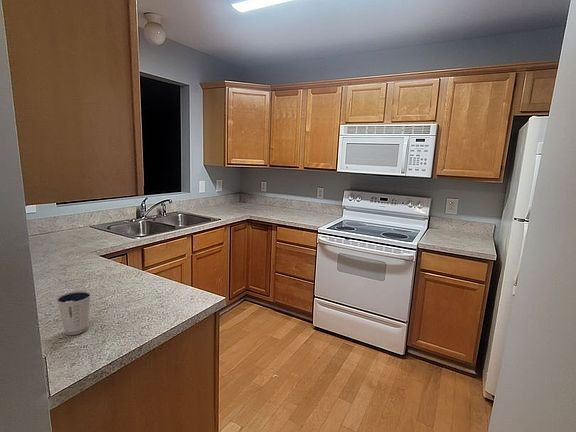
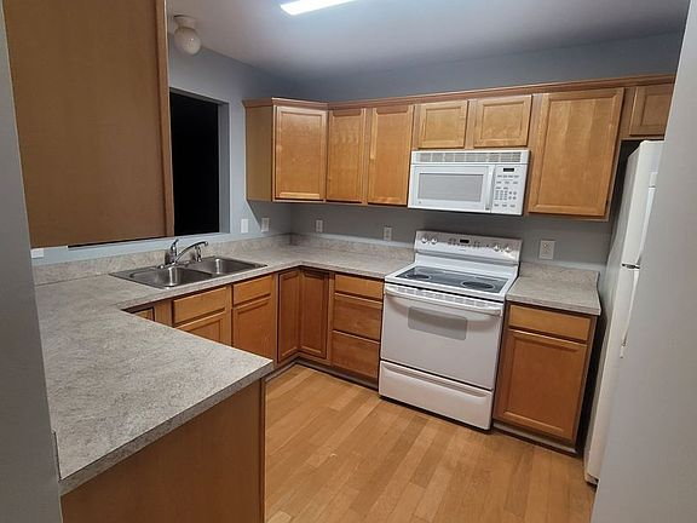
- dixie cup (75, 313)
